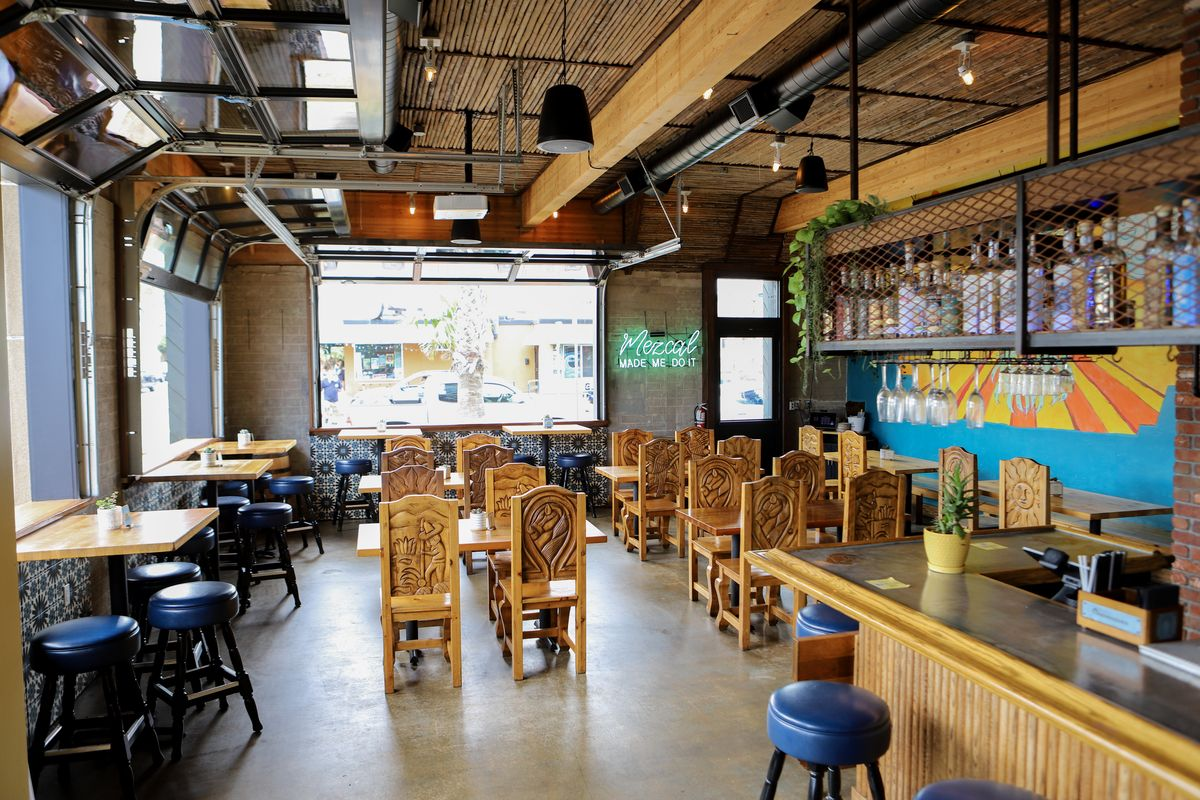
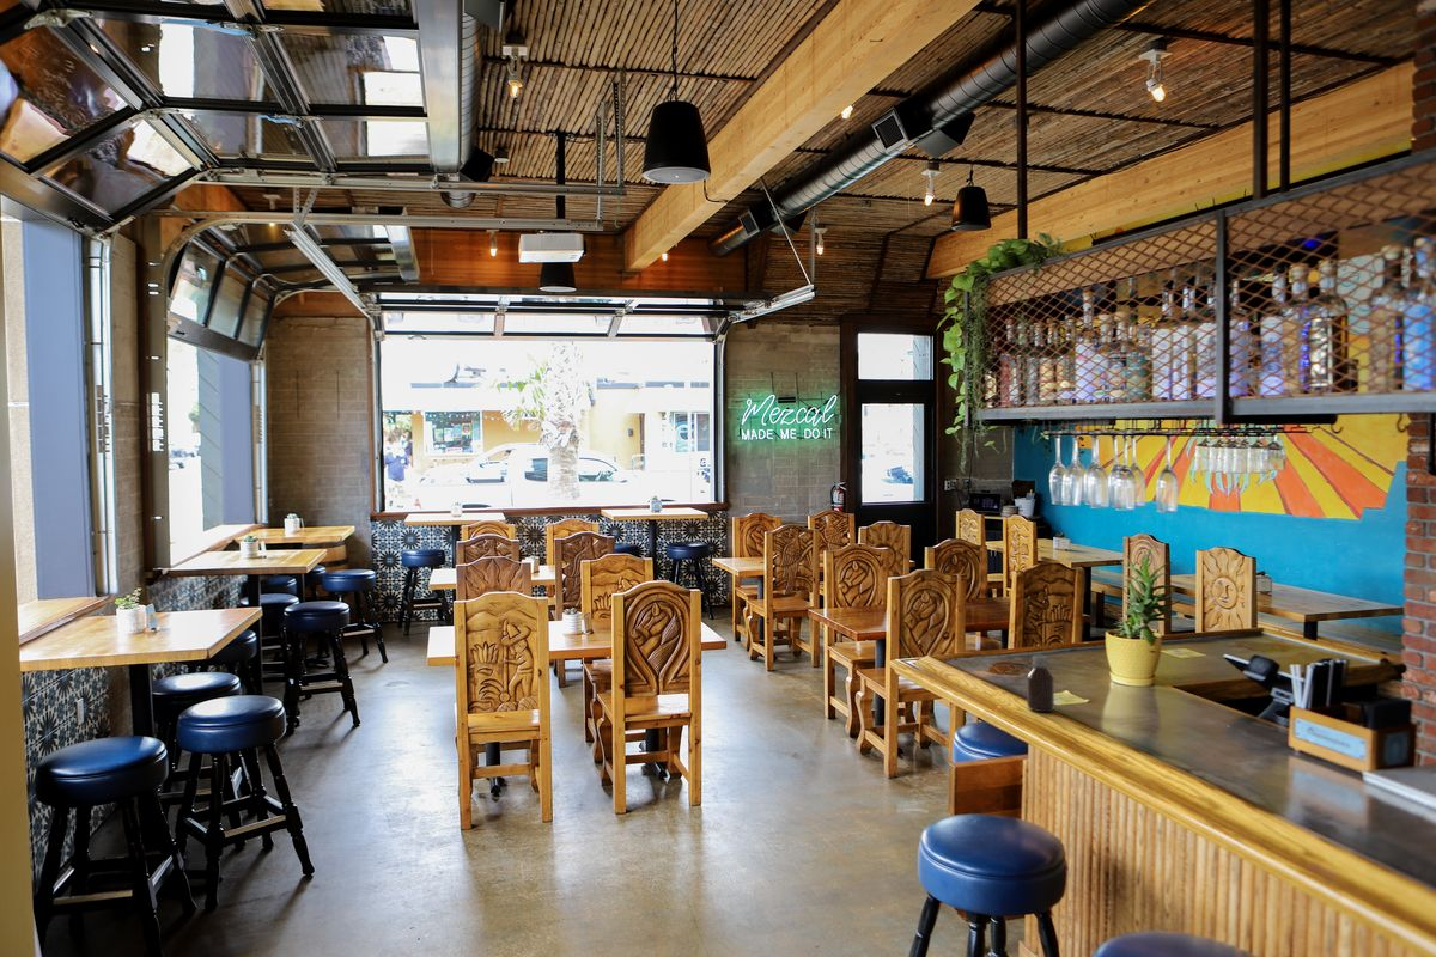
+ bottle (1040, 682)
